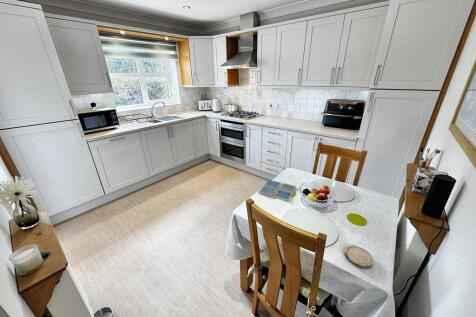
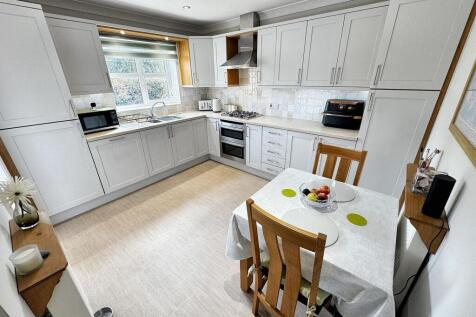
- drink coaster (277, 188)
- wood slice (358, 256)
